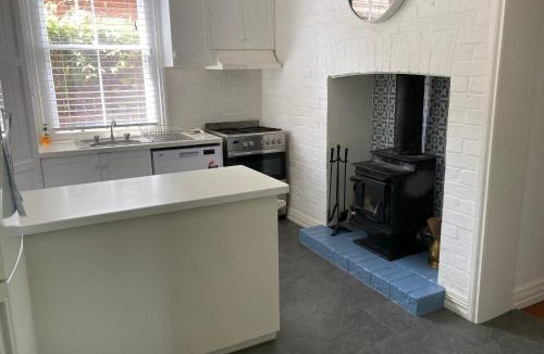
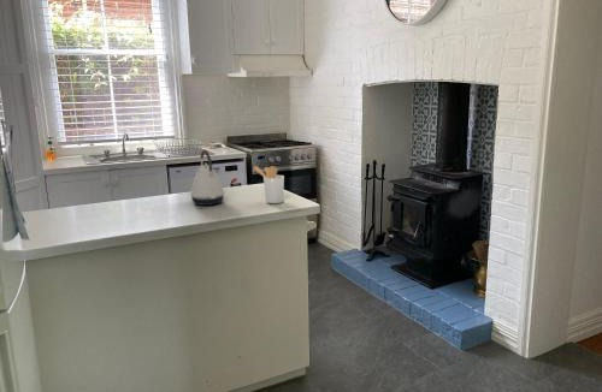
+ kettle (206, 176)
+ utensil holder (267, 183)
